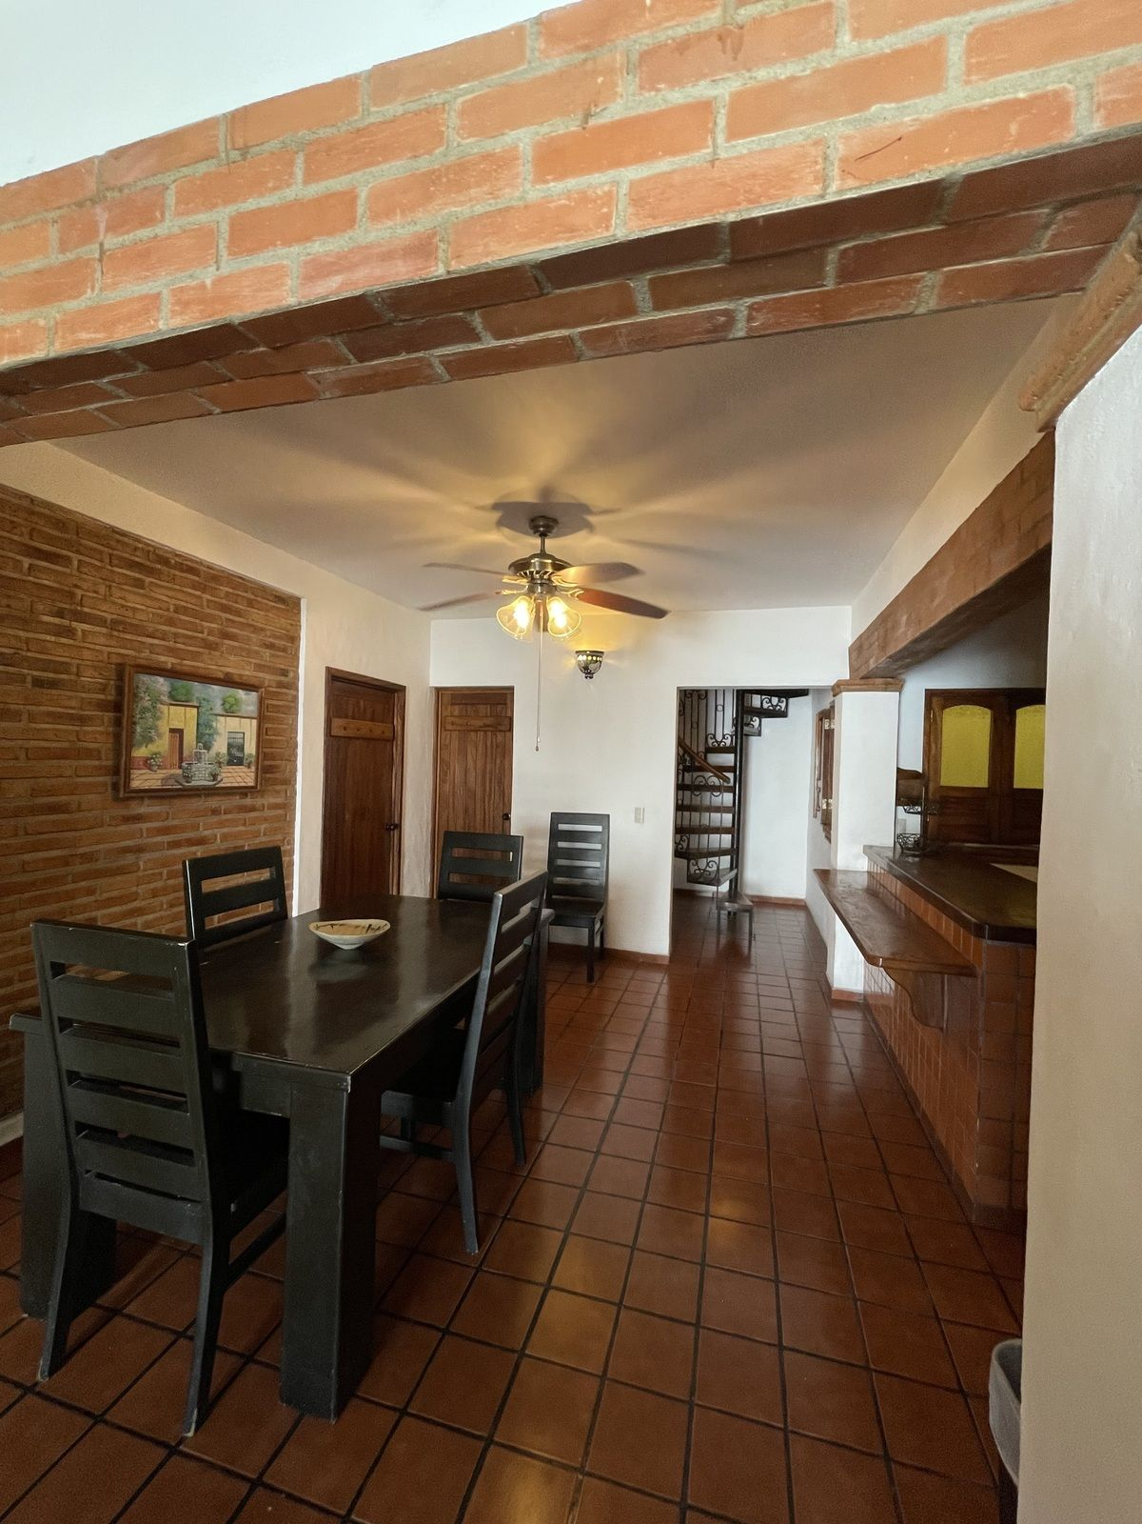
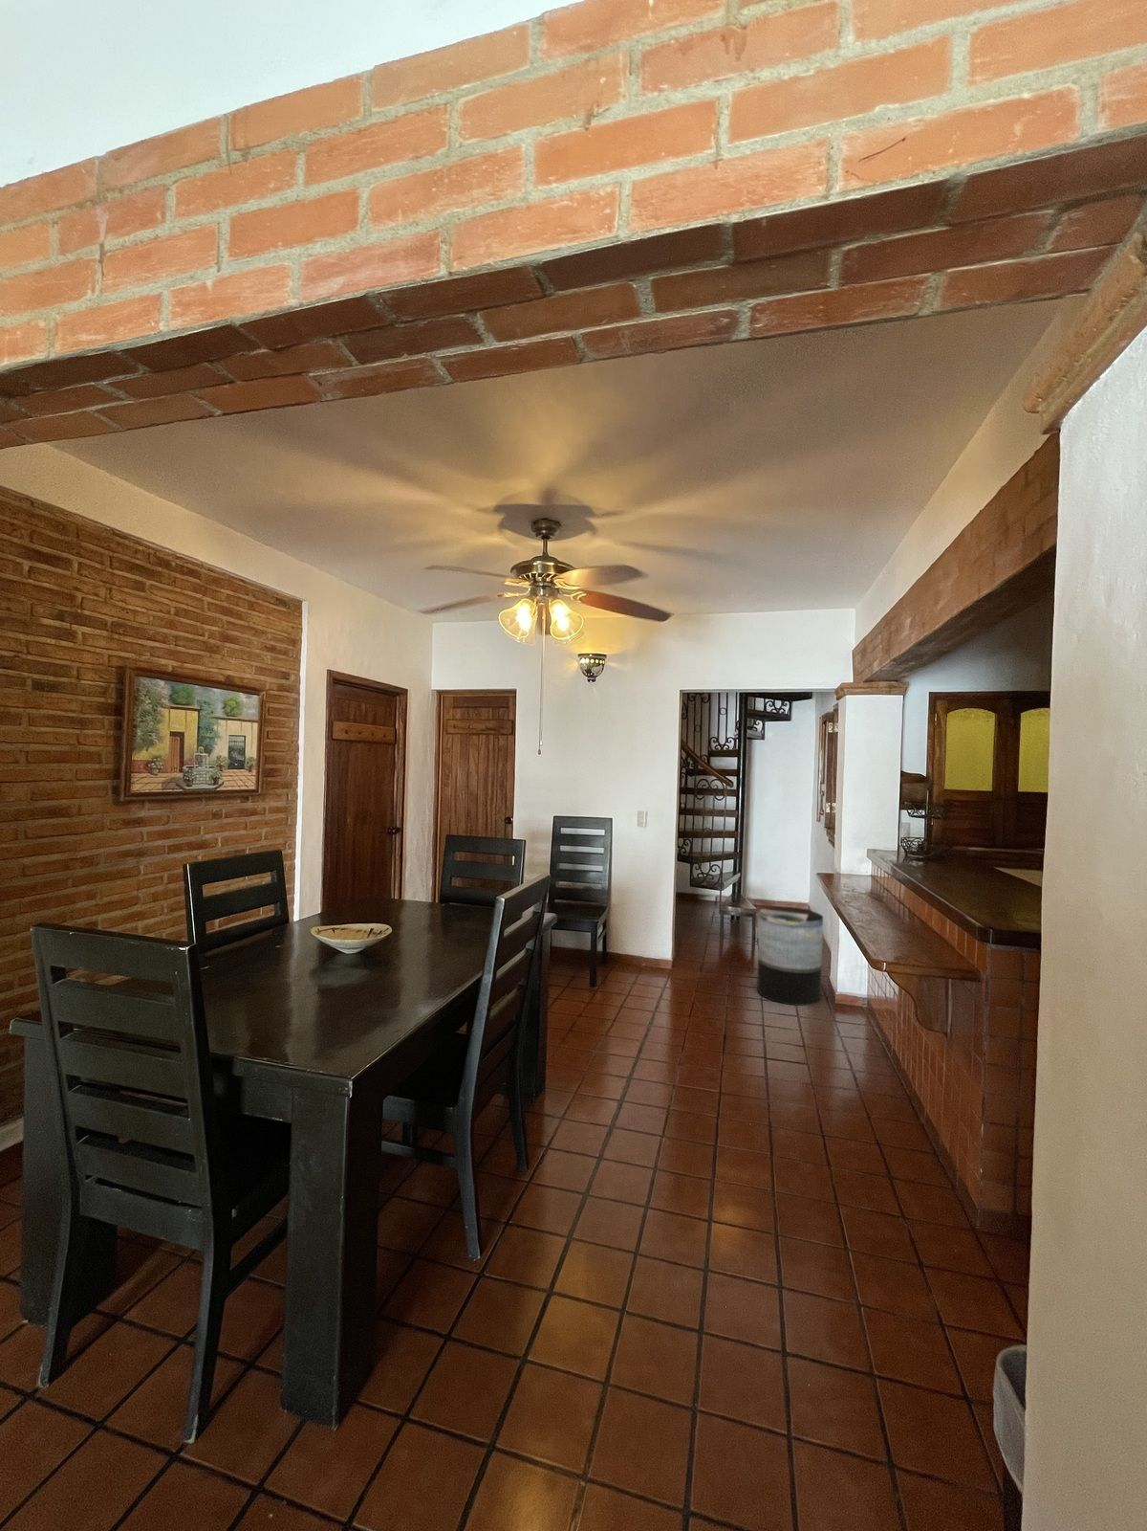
+ trash can (789, 954)
